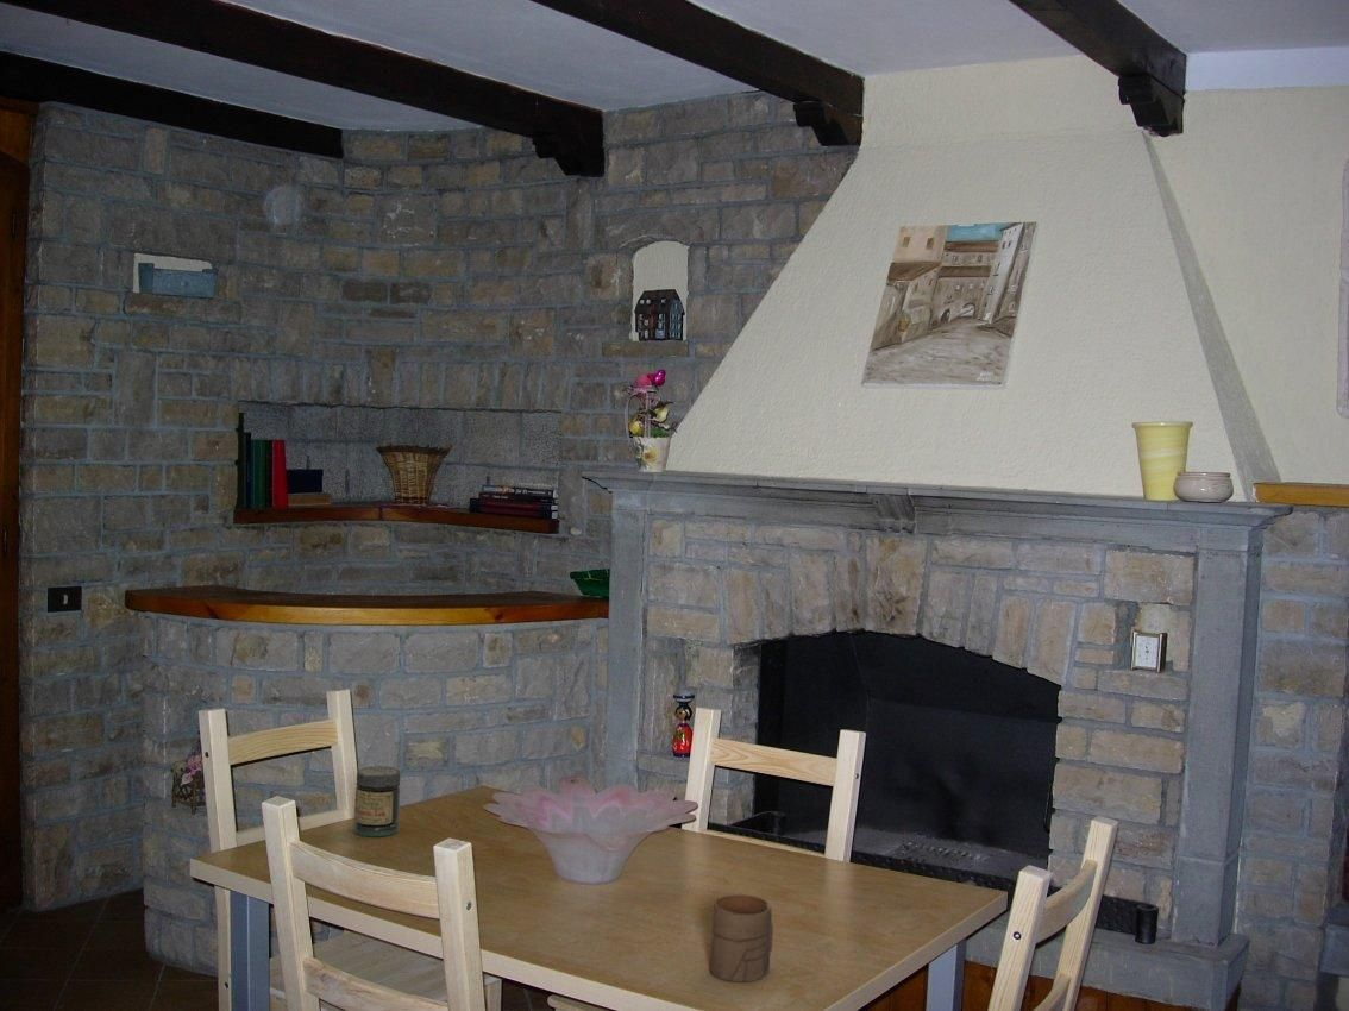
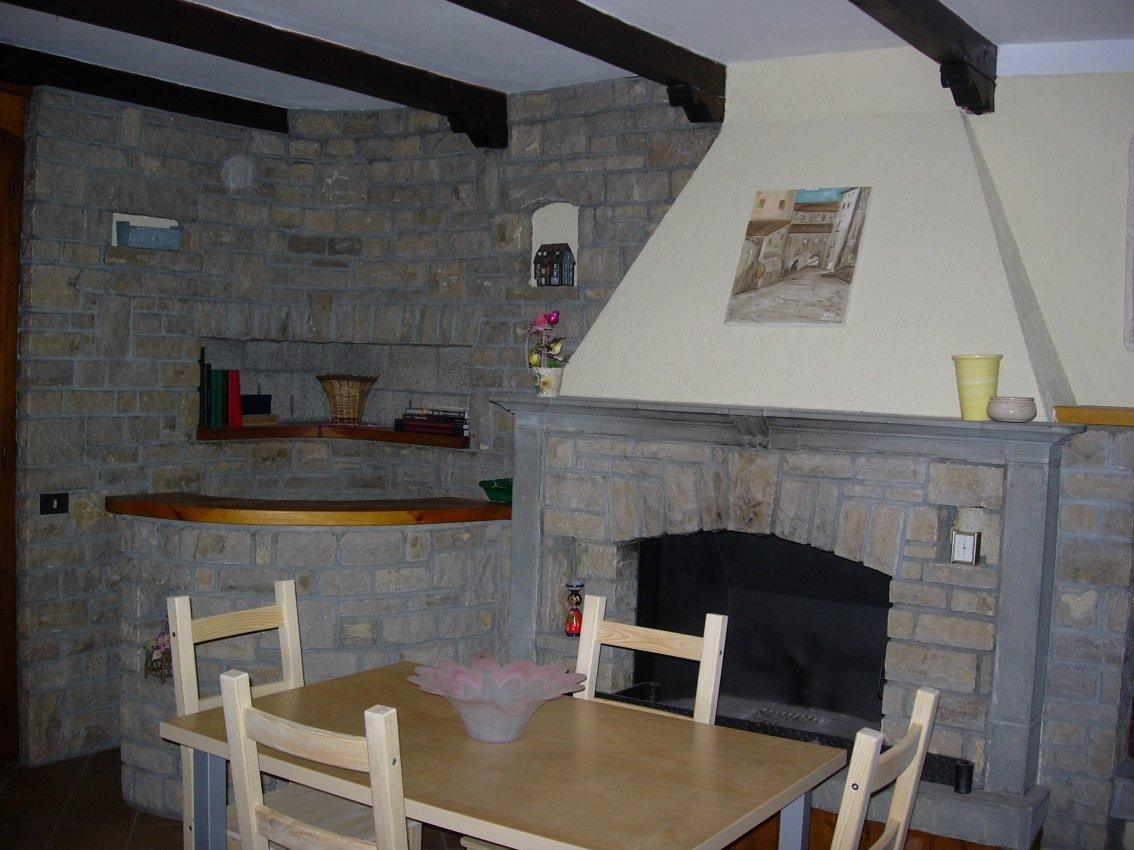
- cup (741, 937)
- jar (377, 800)
